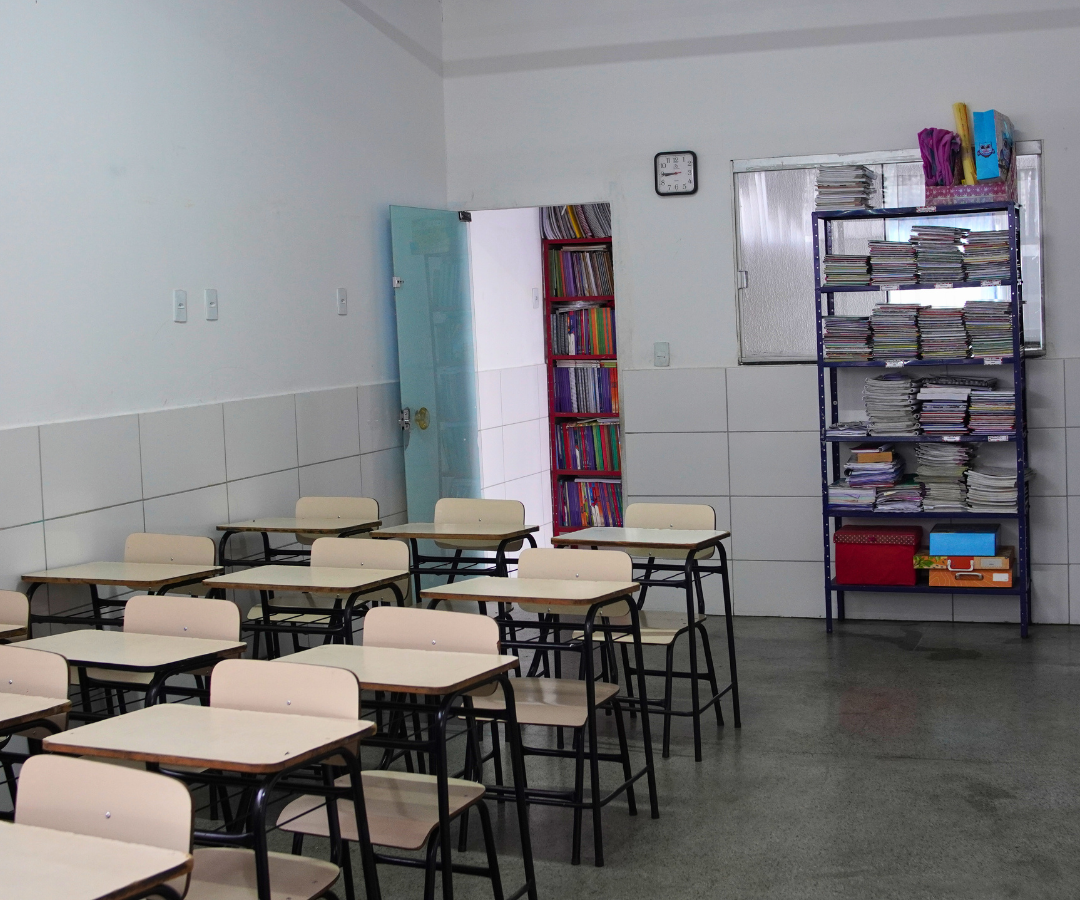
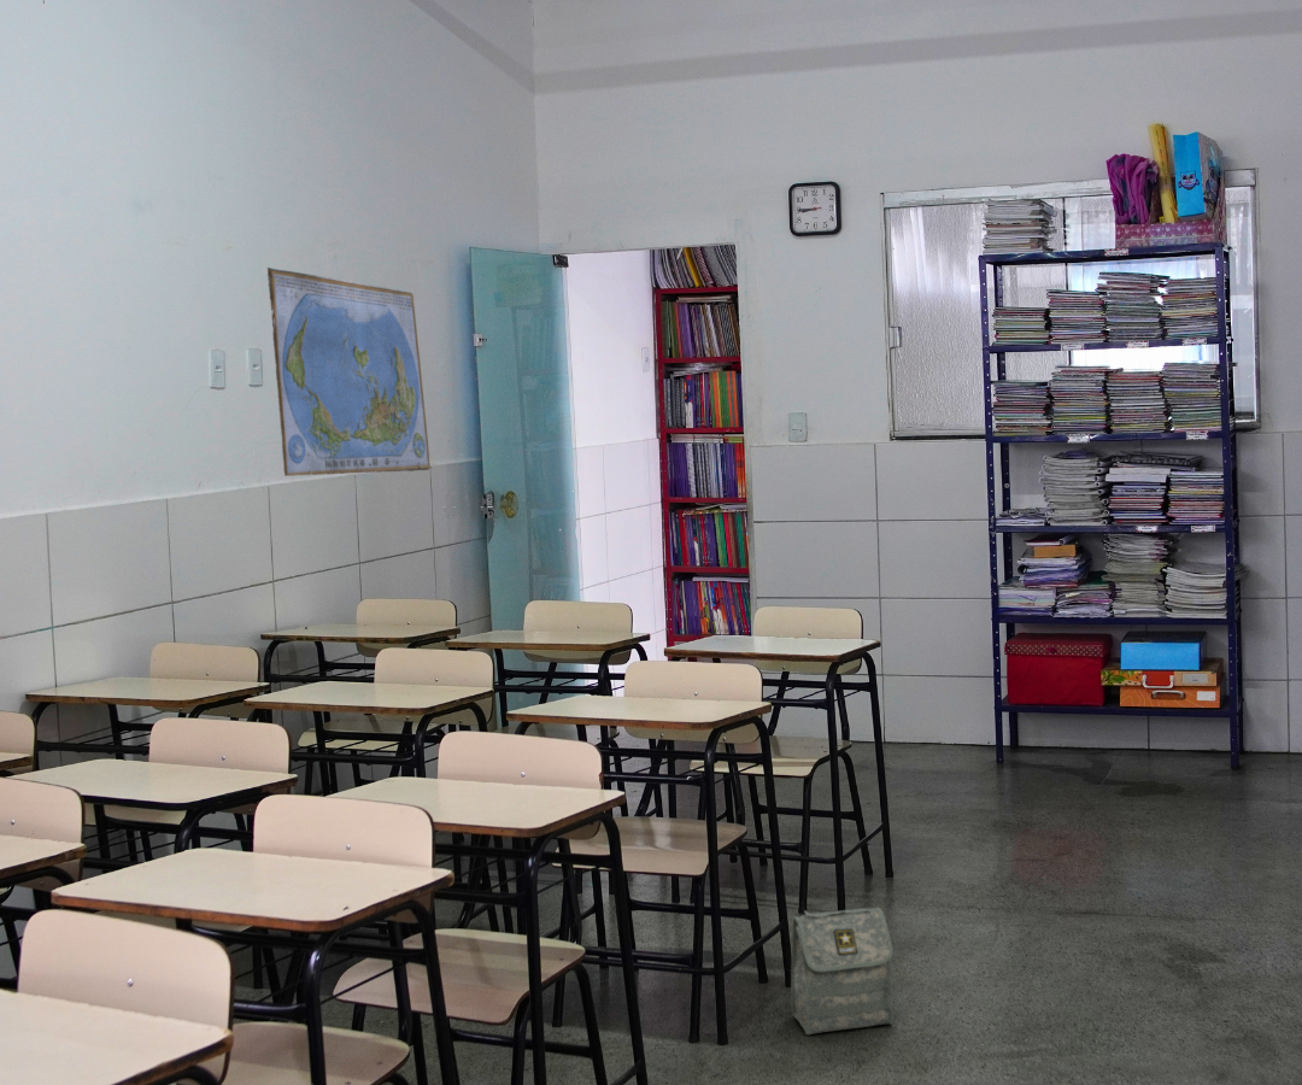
+ bag (840, 966)
+ world map (354, 377)
